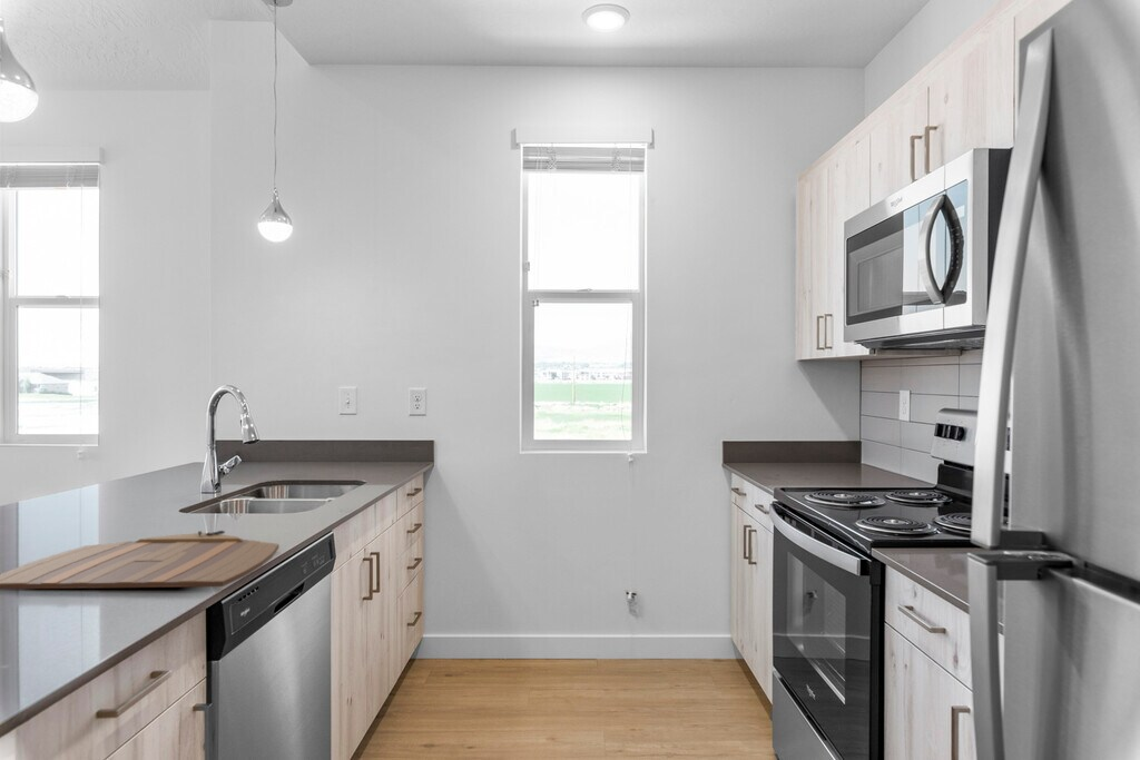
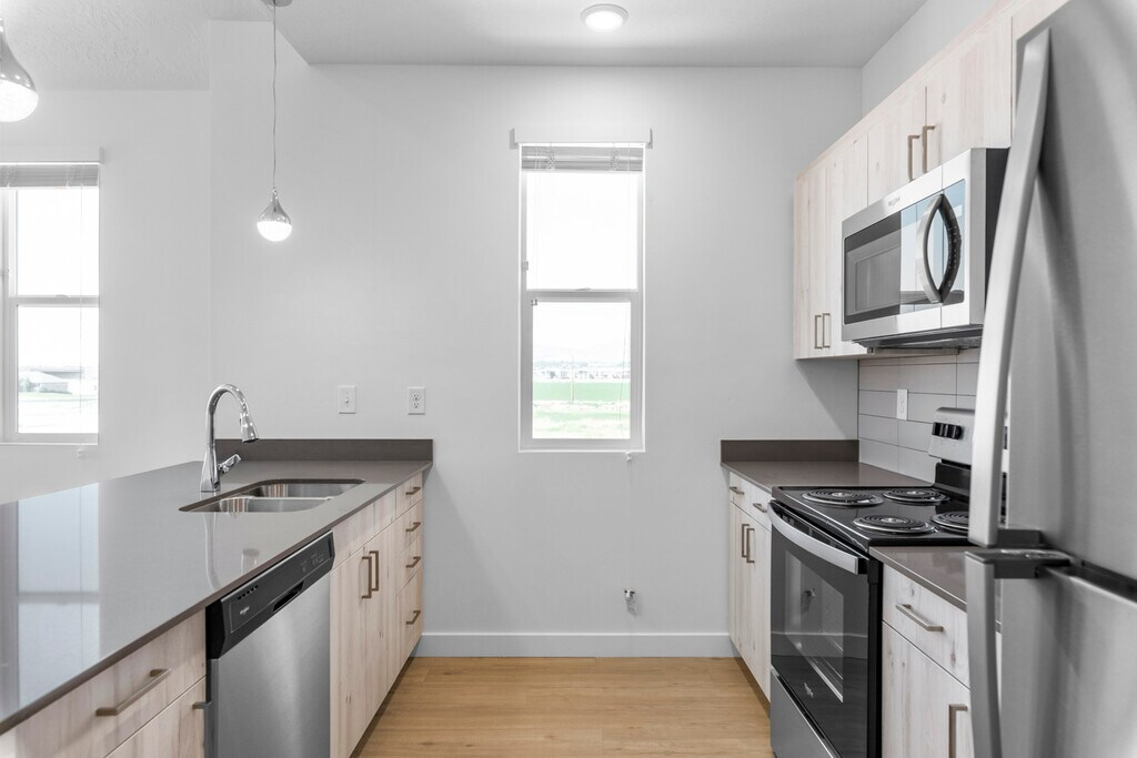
- cutting board (161, 553)
